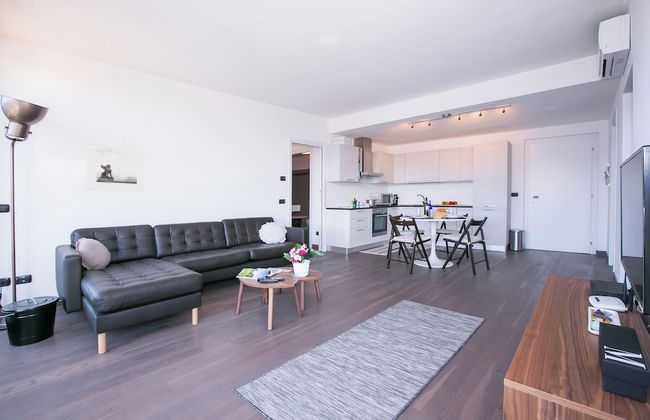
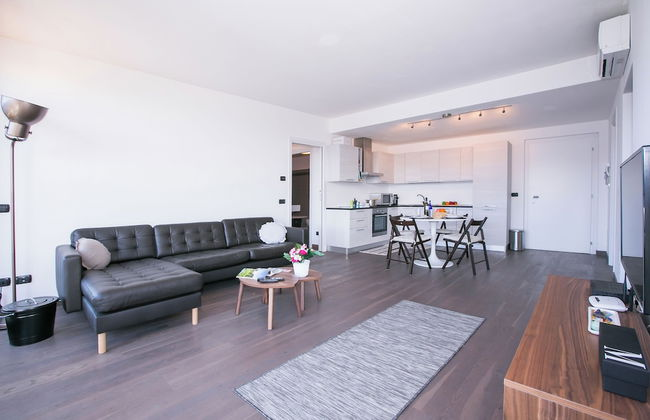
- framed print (117, 166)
